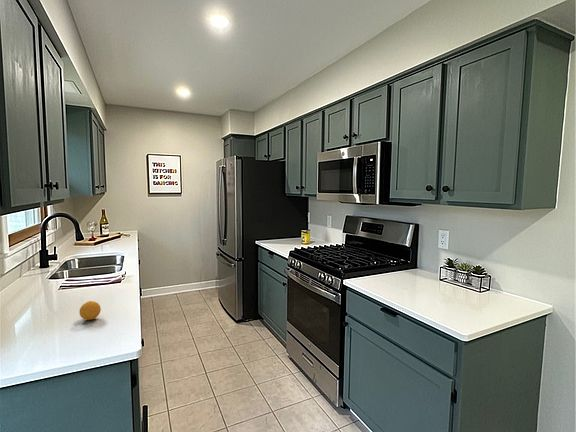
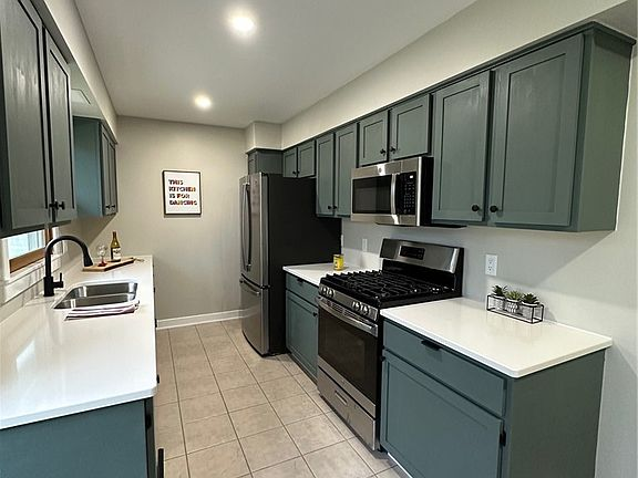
- fruit (90, 310)
